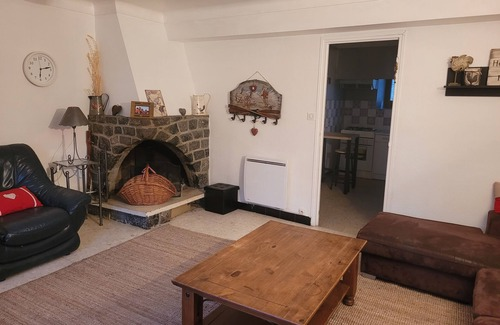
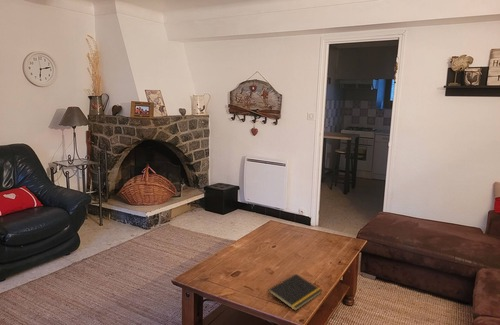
+ notepad (295, 290)
